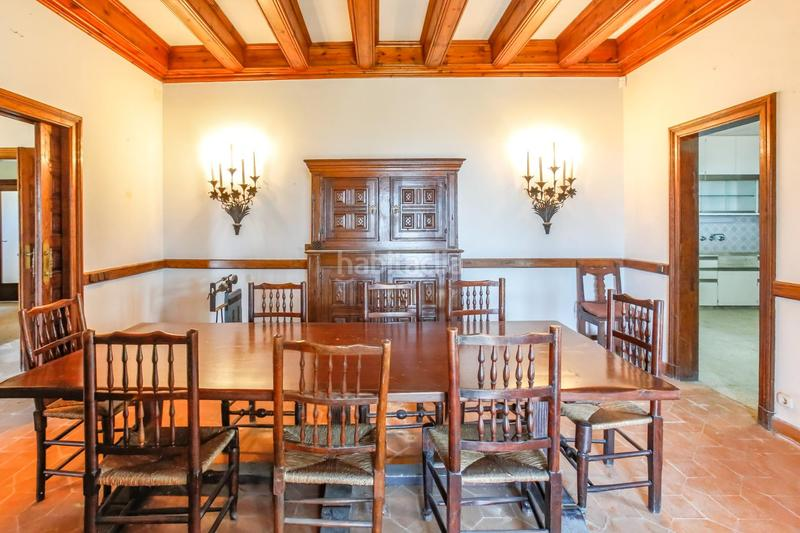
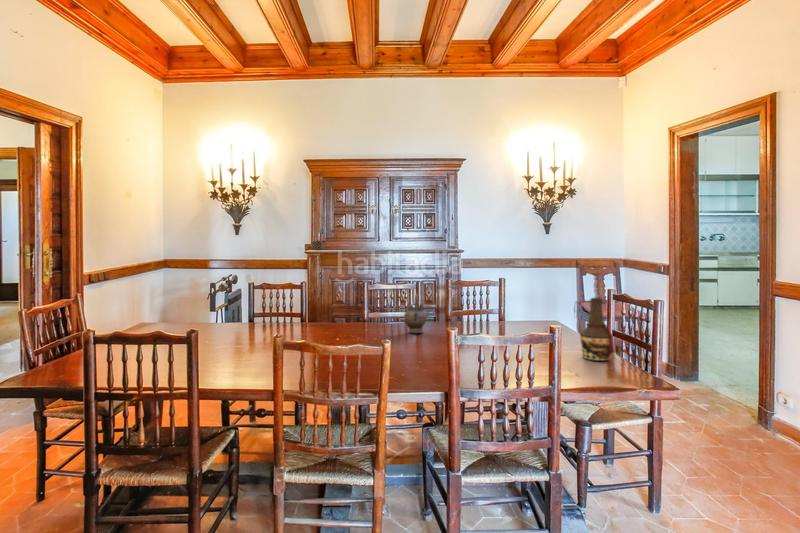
+ bottle (597, 328)
+ teapot (415, 313)
